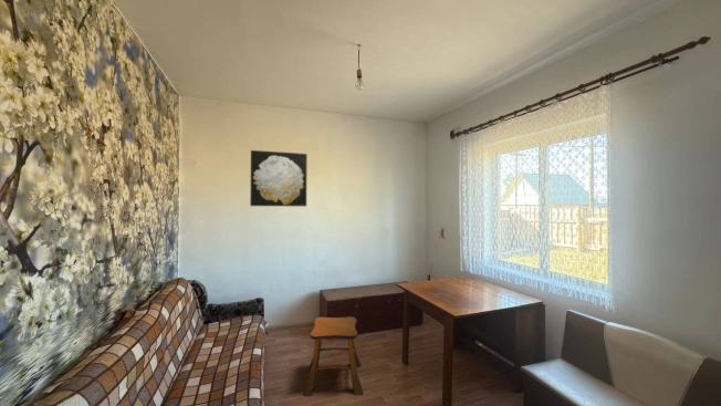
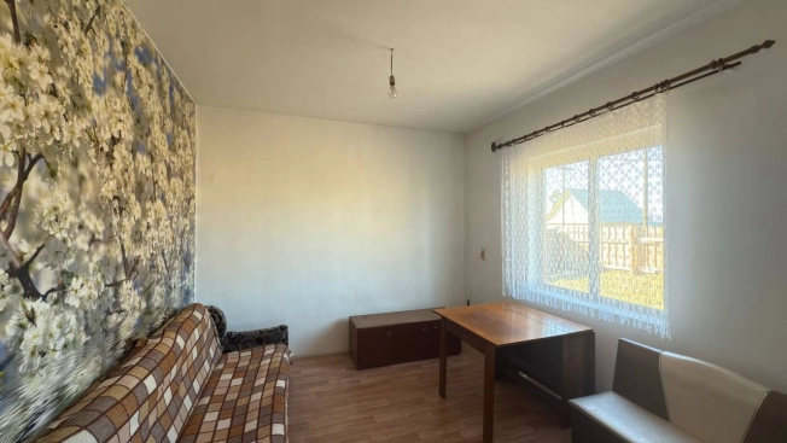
- stool (334, 348)
- wall art (279, 179)
